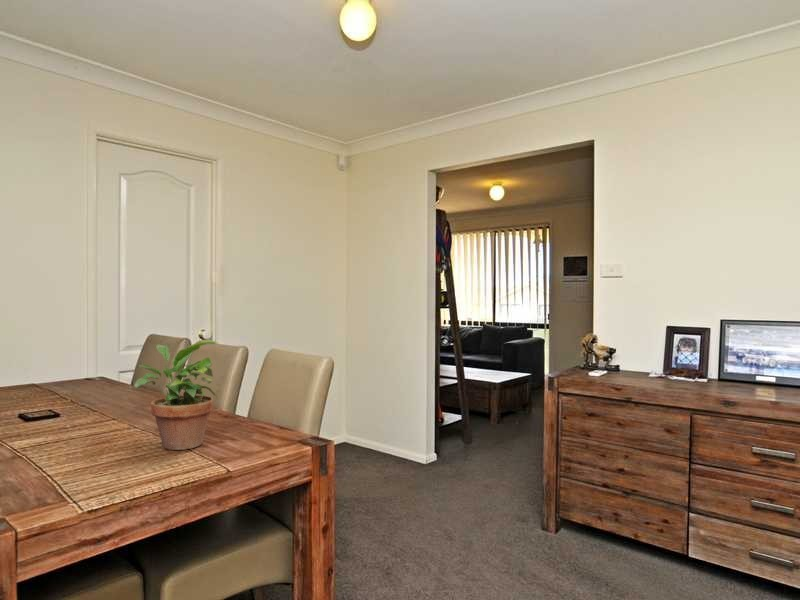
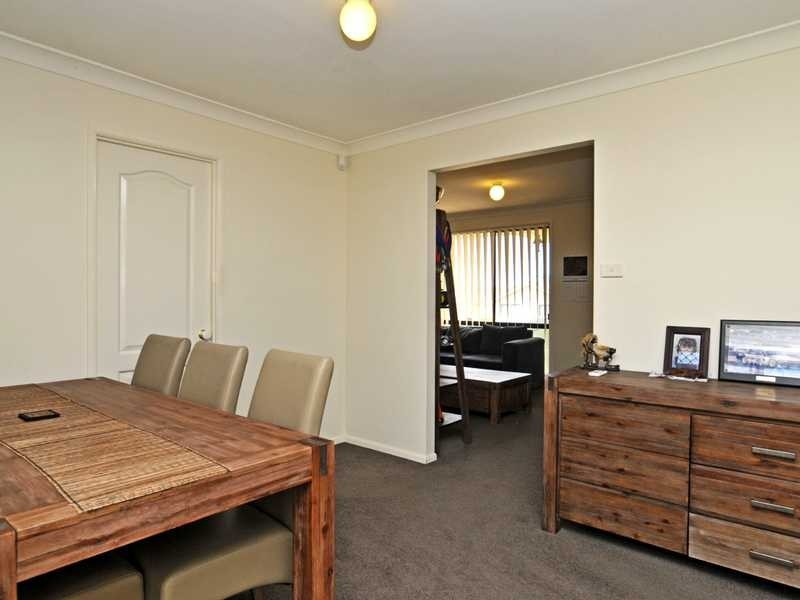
- potted plant (172, 392)
